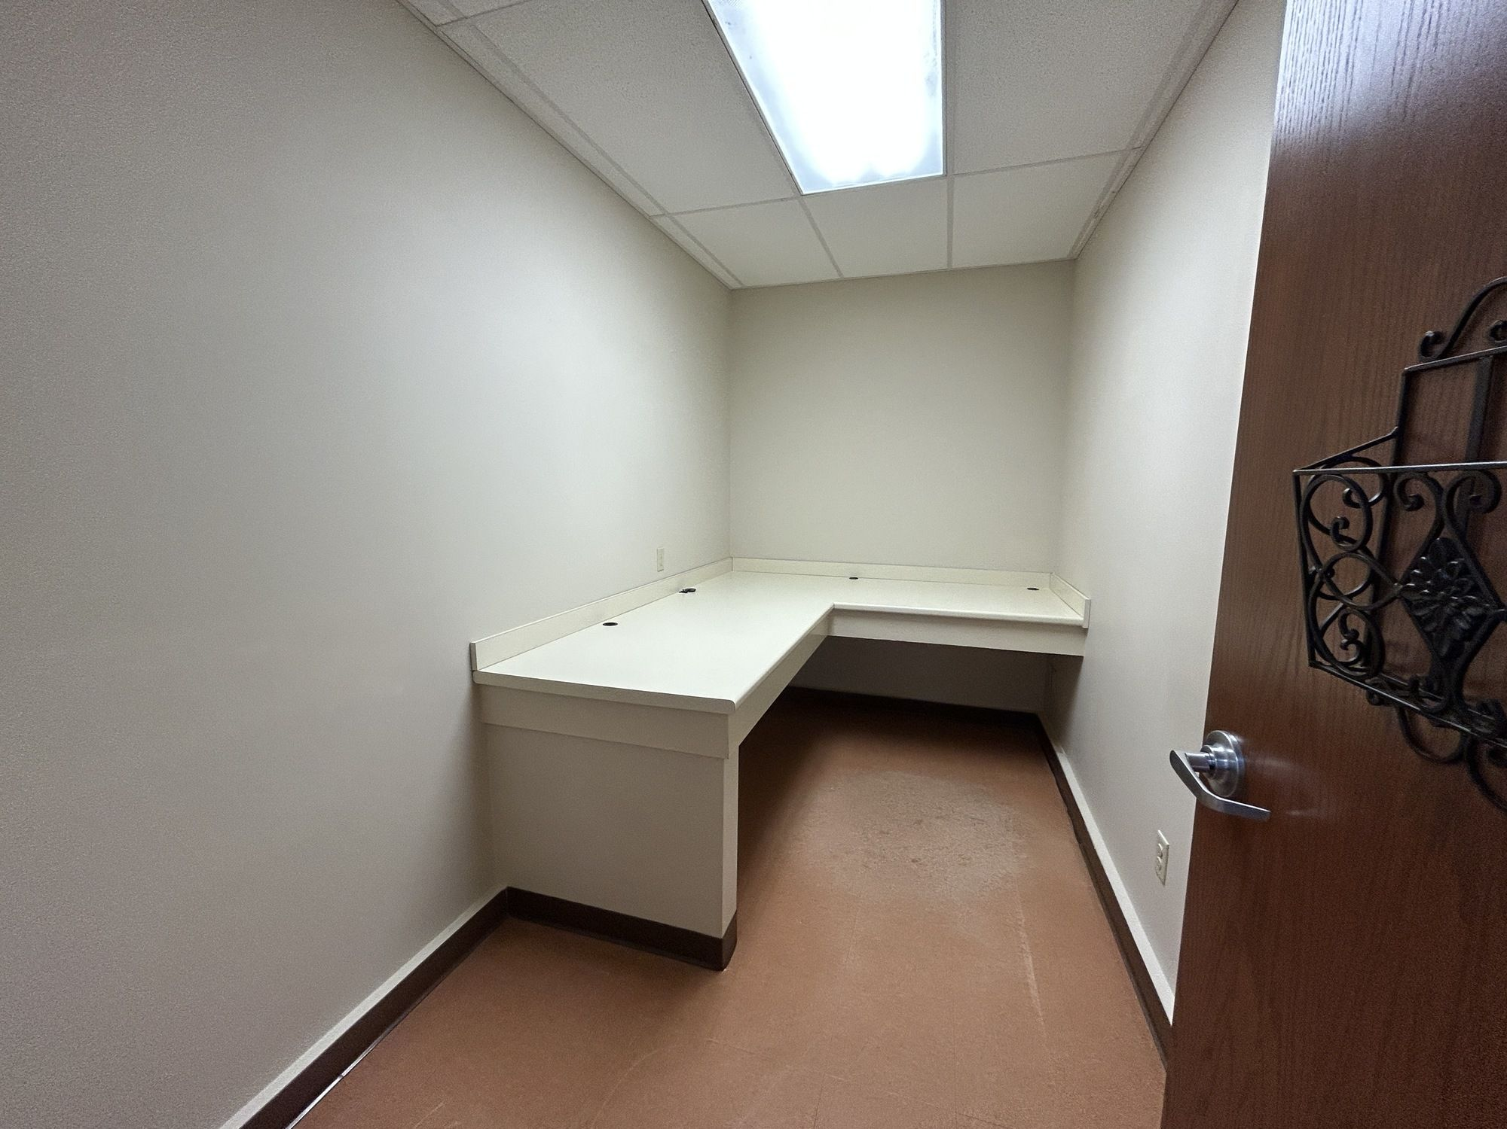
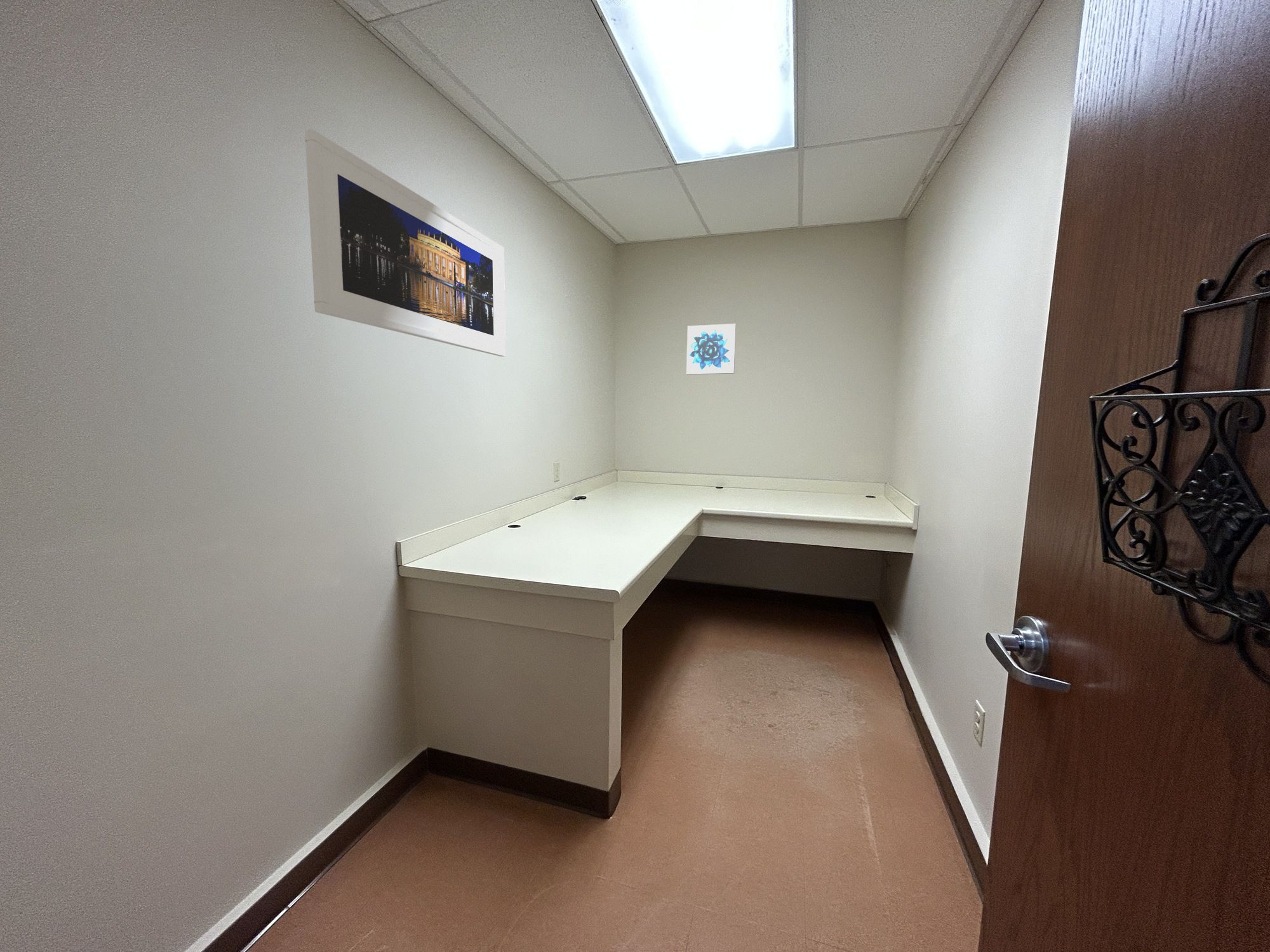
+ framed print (431, 272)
+ wall art (711, 349)
